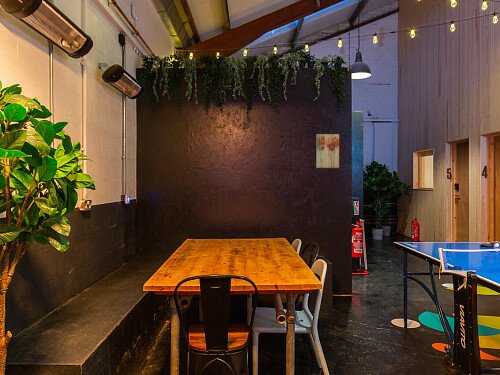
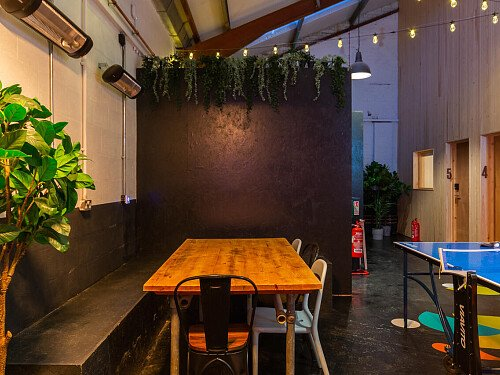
- wall art (327, 151)
